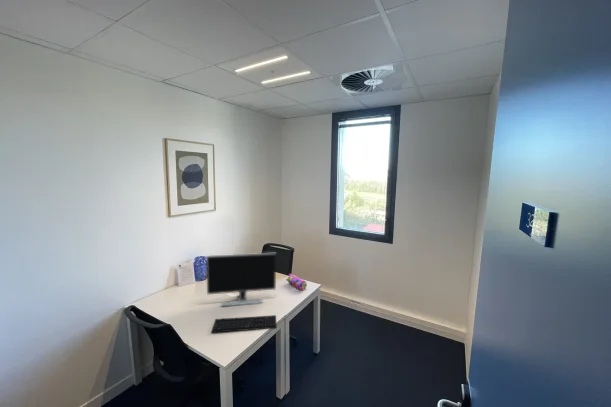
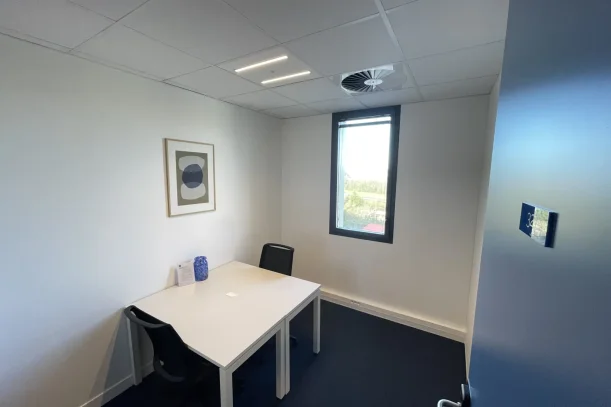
- monitor (242, 276)
- pencil case (296, 281)
- keyboard (245, 322)
